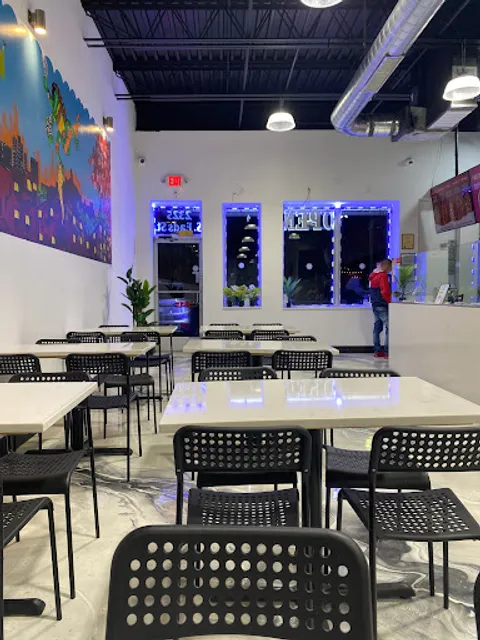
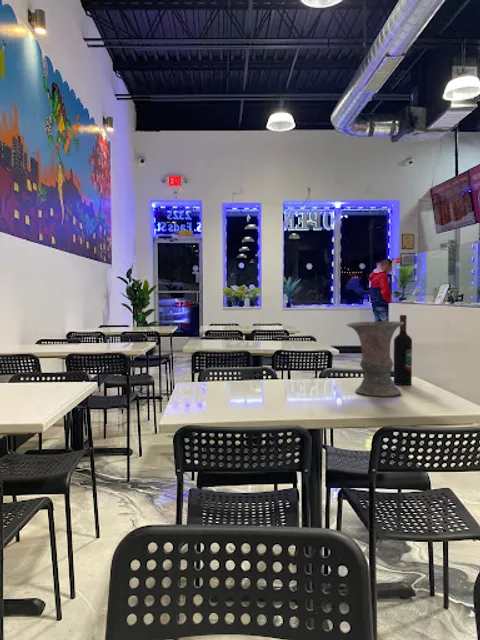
+ vase (374, 357)
+ wine bottle (402, 349)
